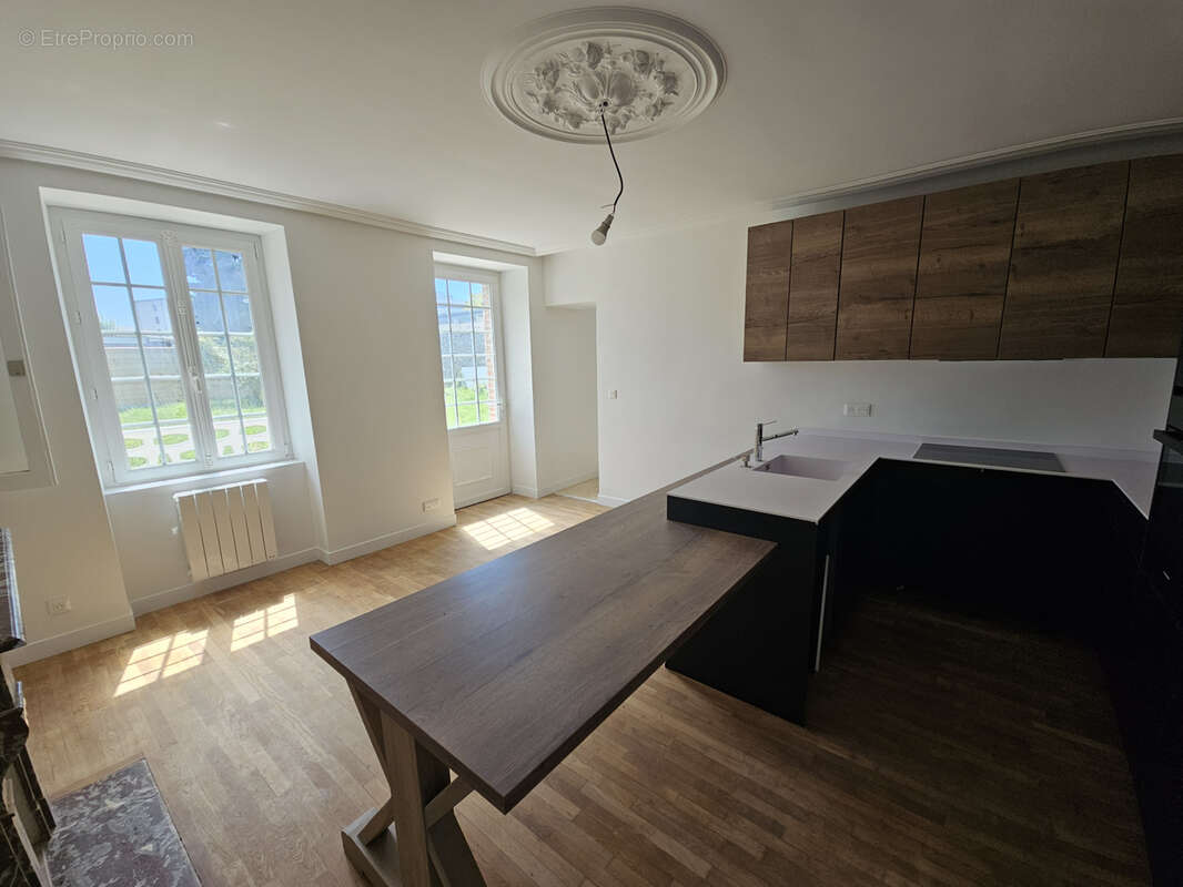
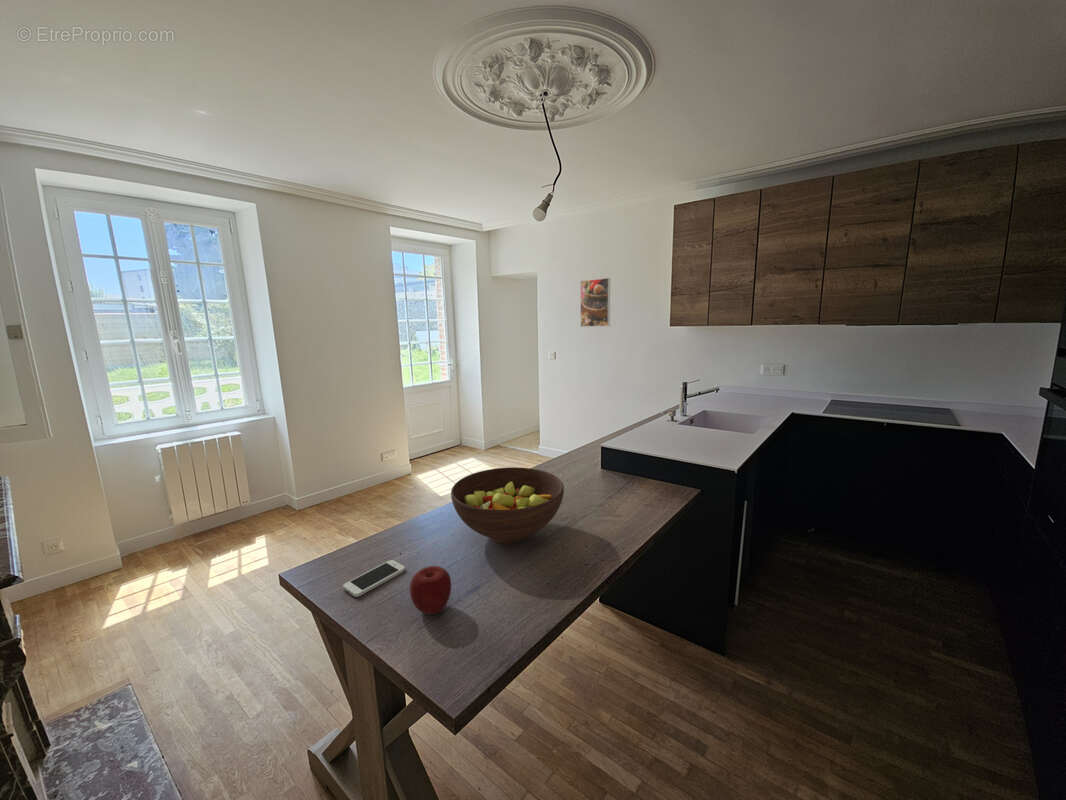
+ smartphone (375, 577)
+ fruit bowl (508, 510)
+ apple (431, 590)
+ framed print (594, 303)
